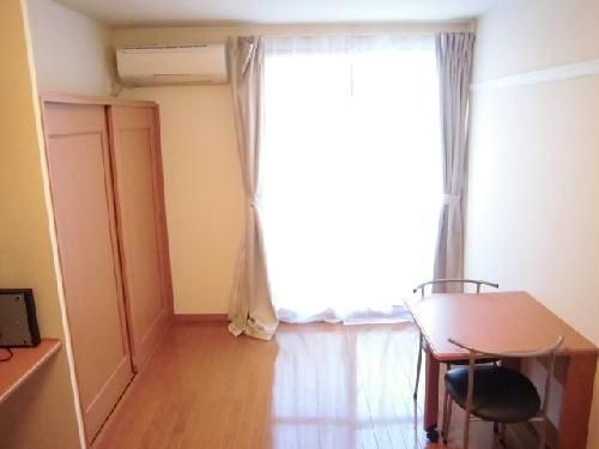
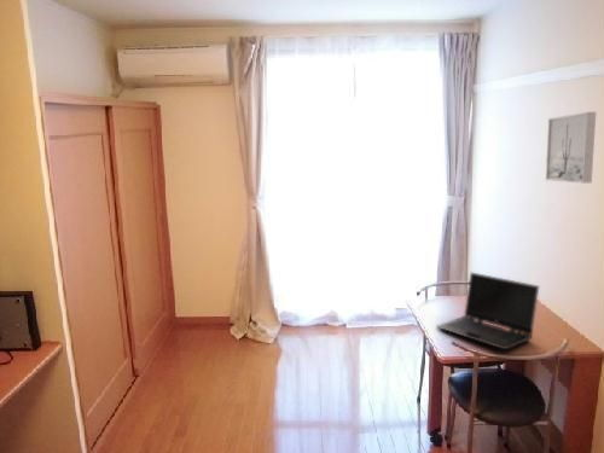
+ wall art (568, 149)
+ laptop computer (486, 308)
